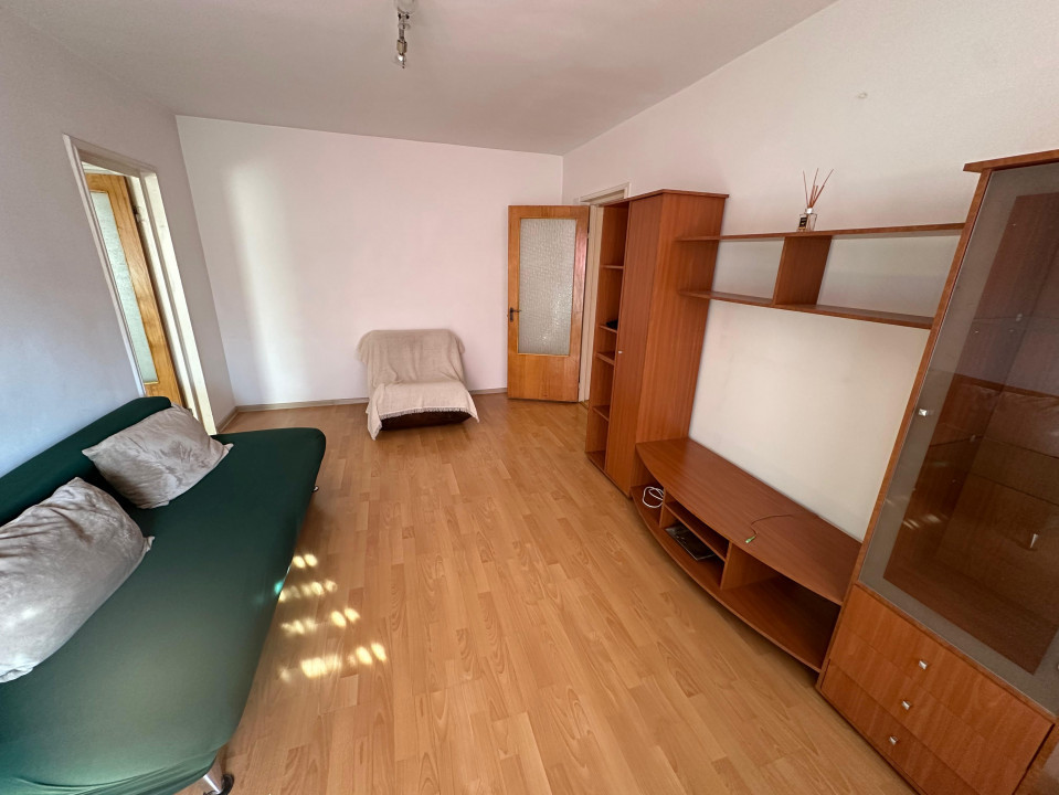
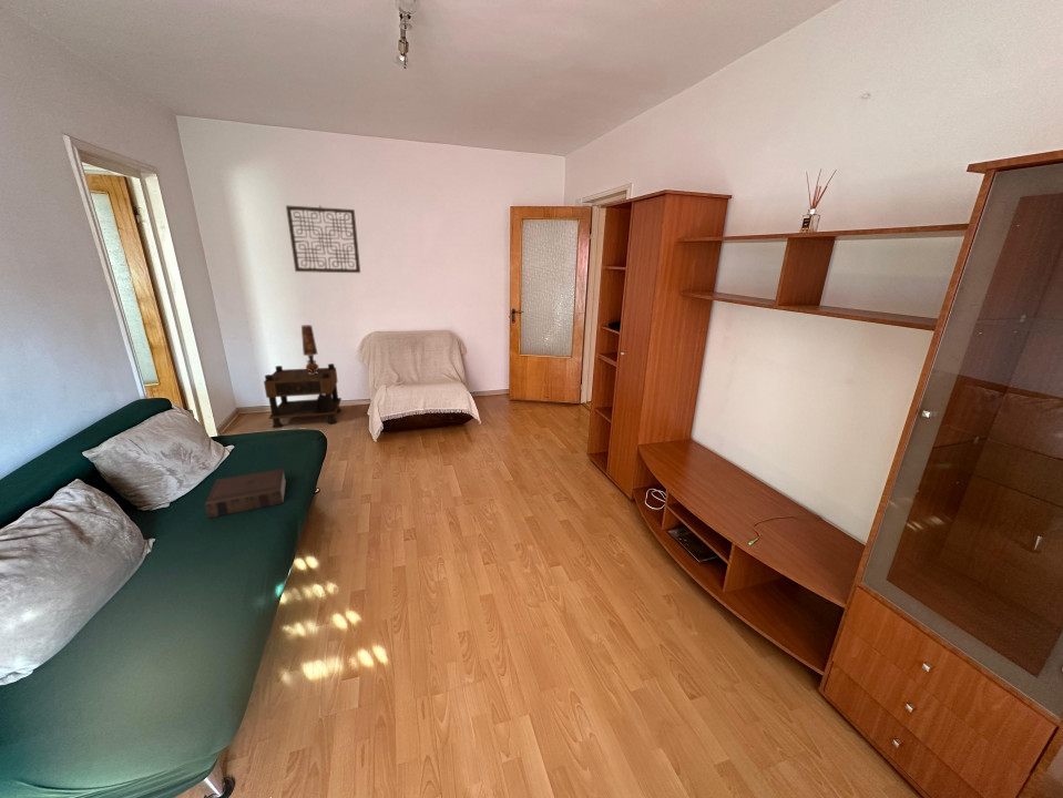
+ nightstand (305, 393)
+ table lamp (309, 349)
+ book (248, 491)
+ wall art (325, 238)
